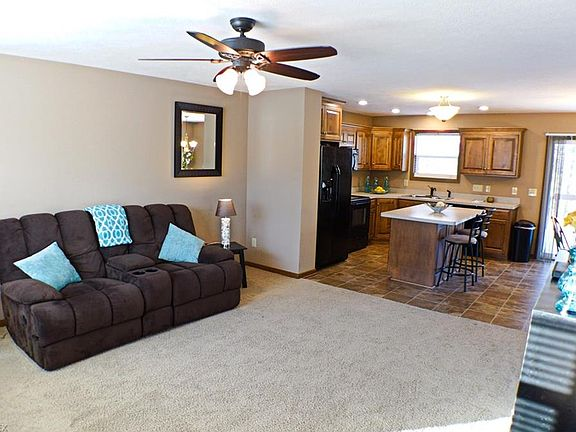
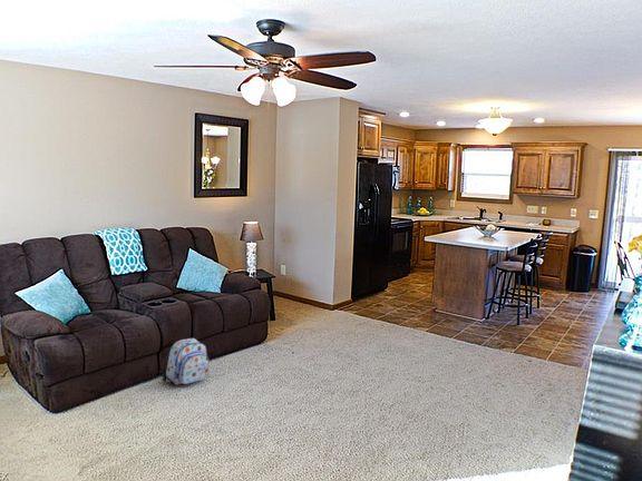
+ backpack (187, 361)
